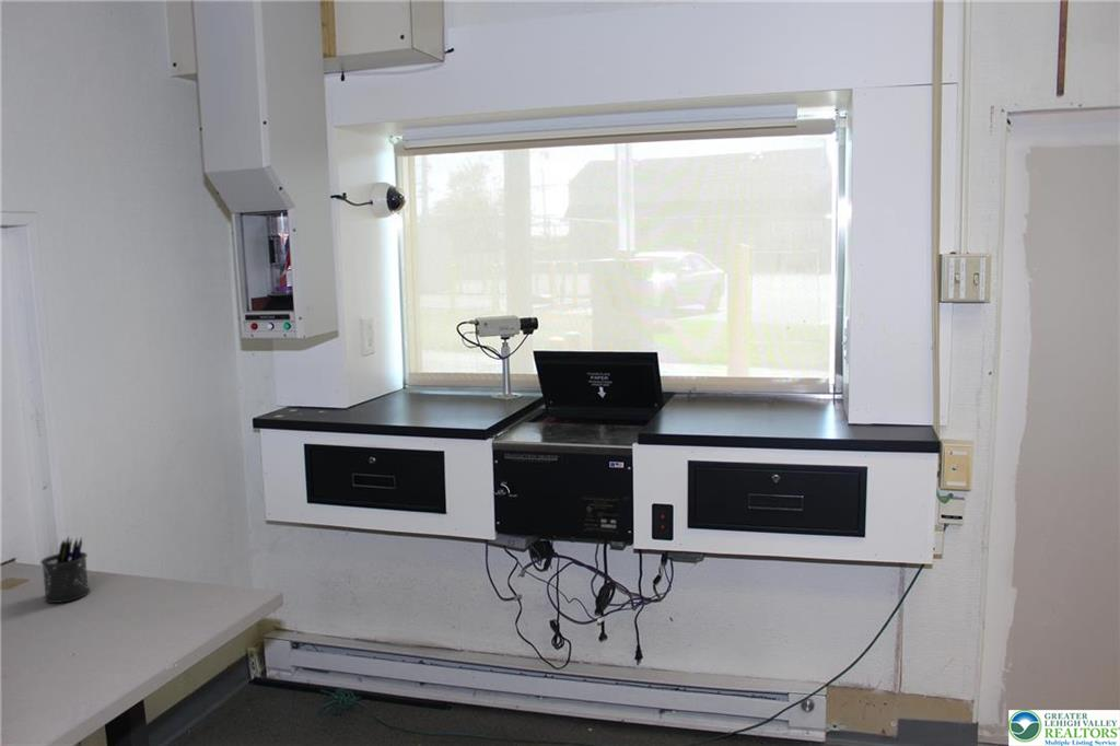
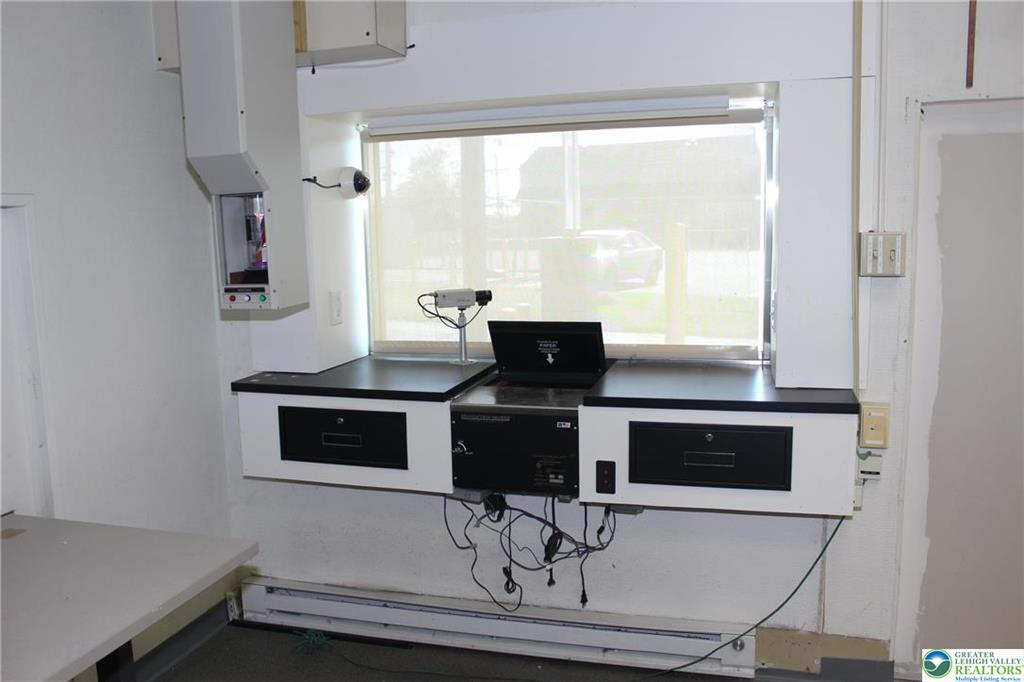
- pen holder (65, 567)
